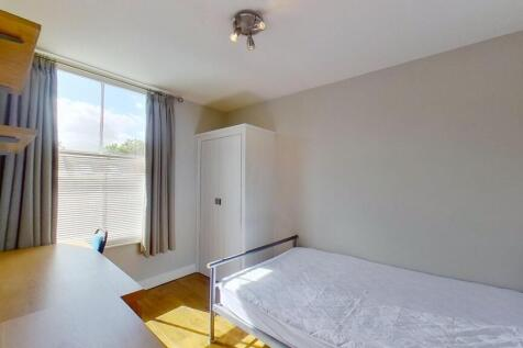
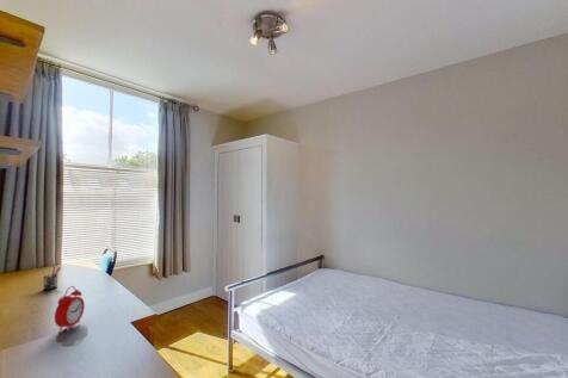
+ pen holder (49, 277)
+ alarm clock (69, 306)
